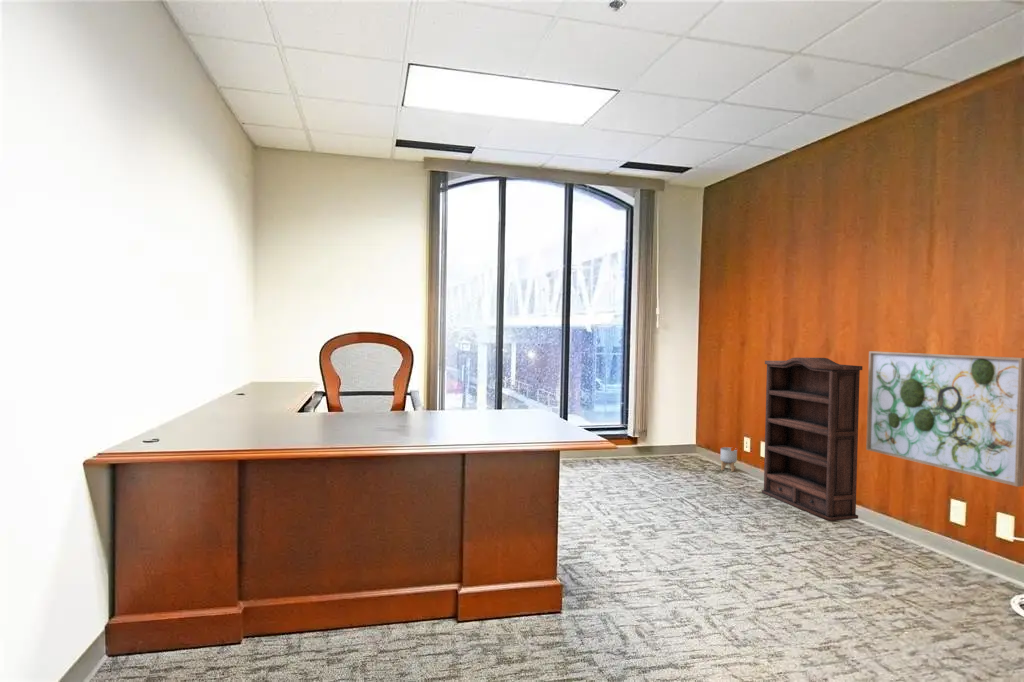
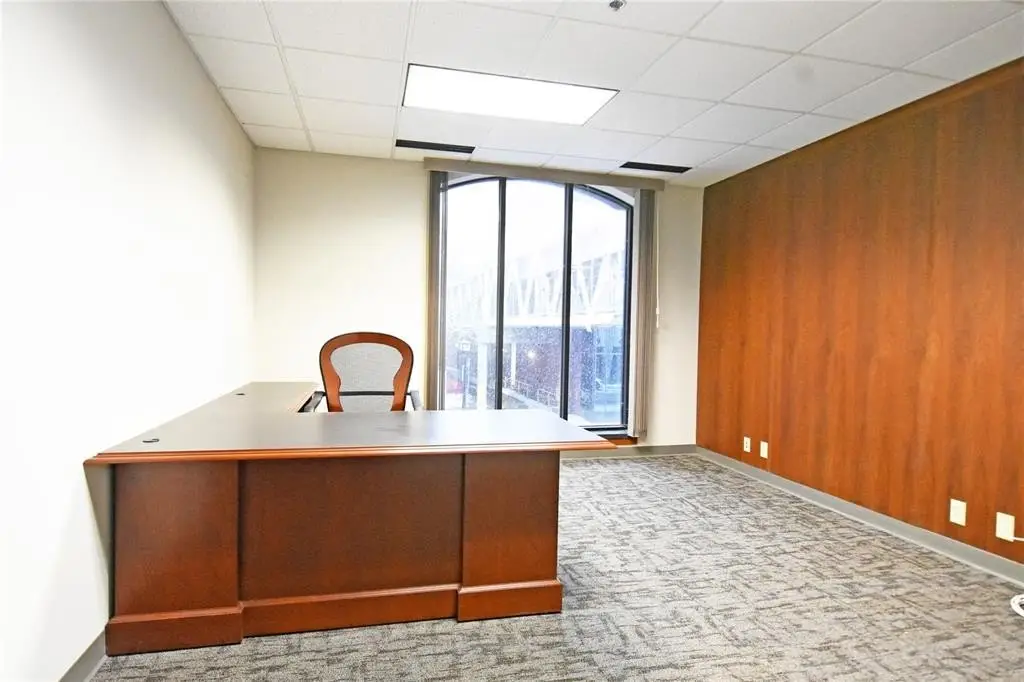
- bookshelf (808, 431)
- wall art (934, 410)
- planter (728, 459)
